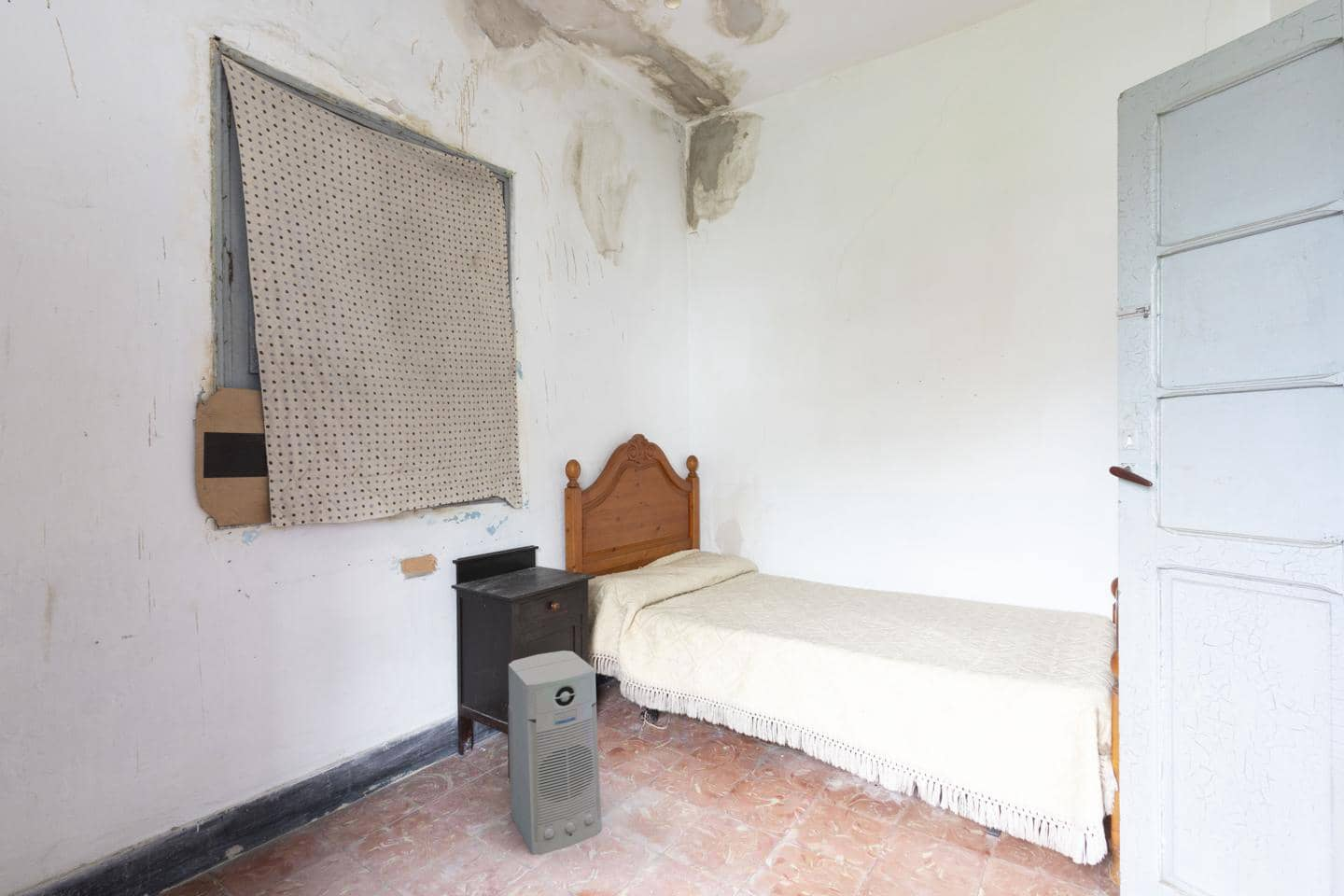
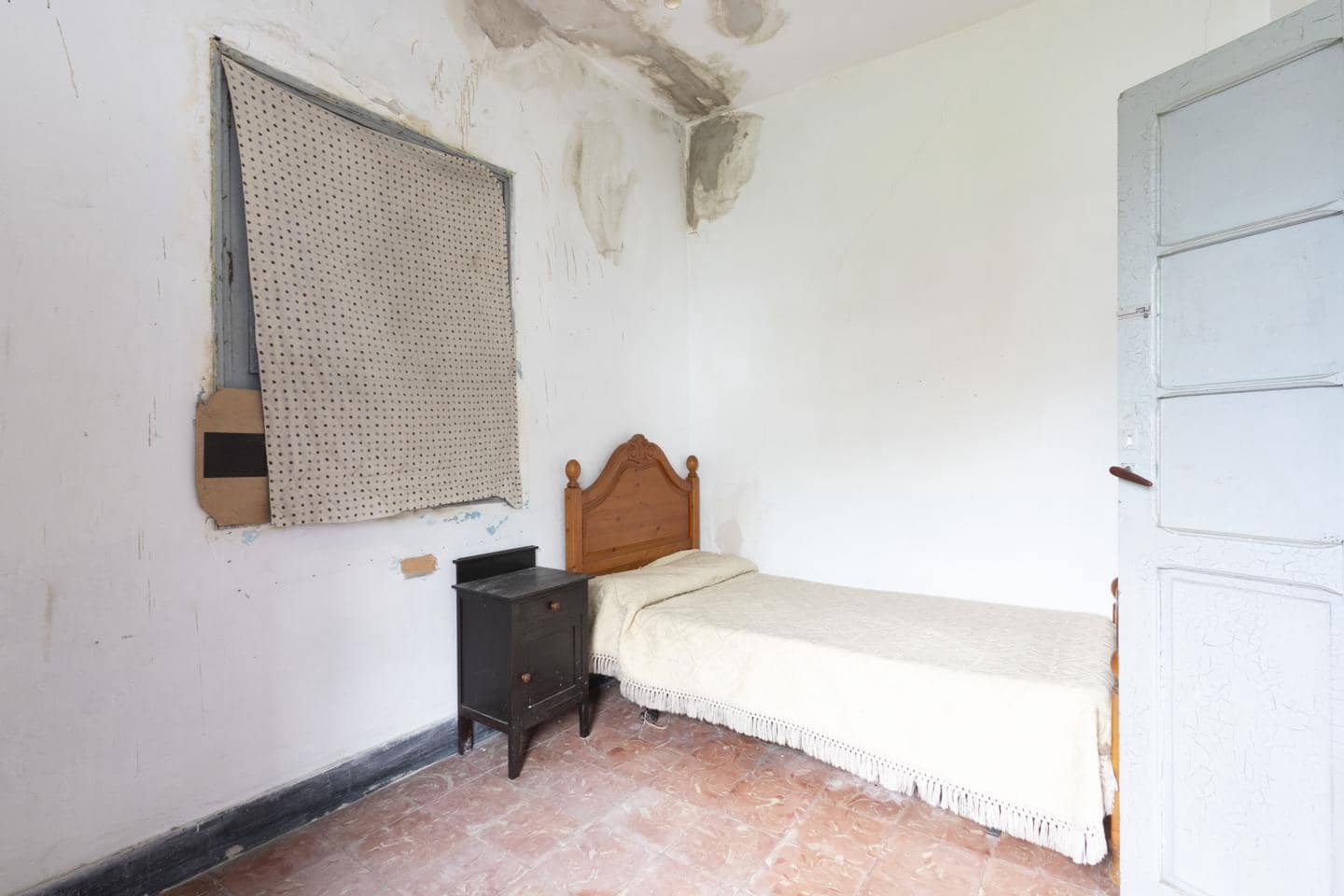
- air purifier (553, 744)
